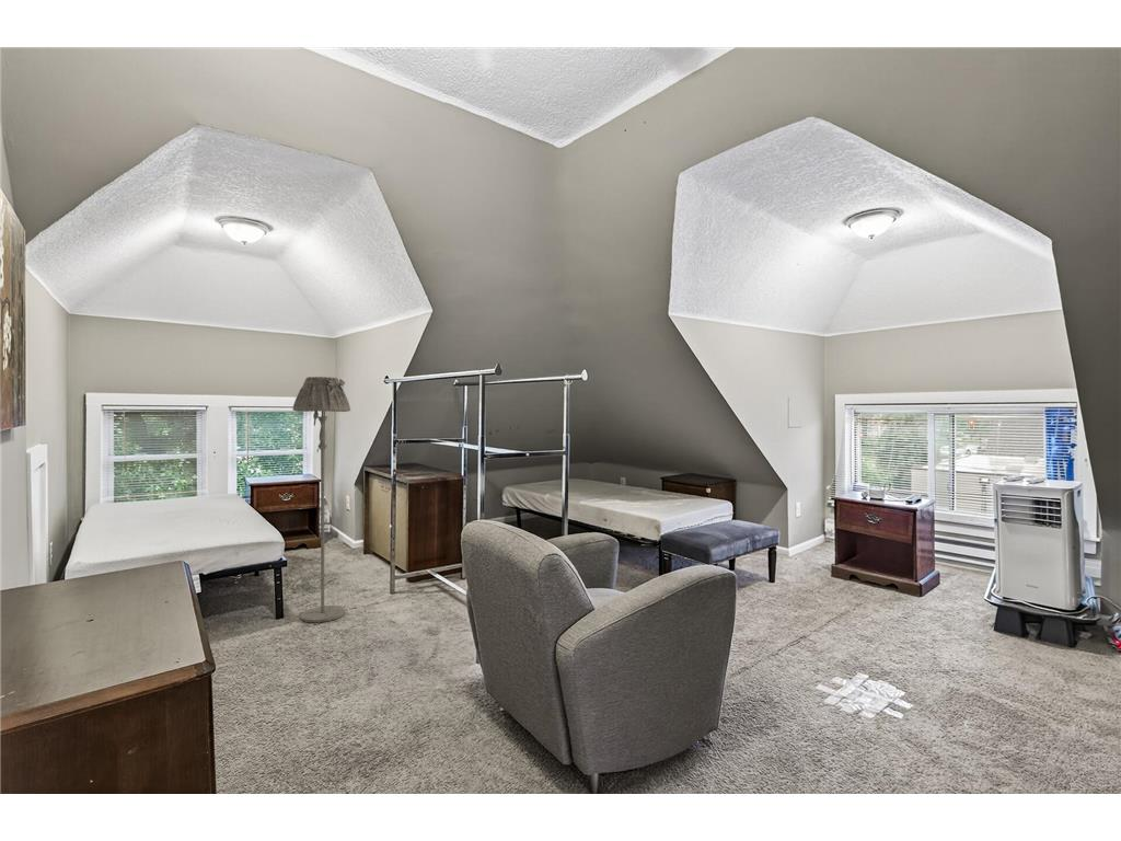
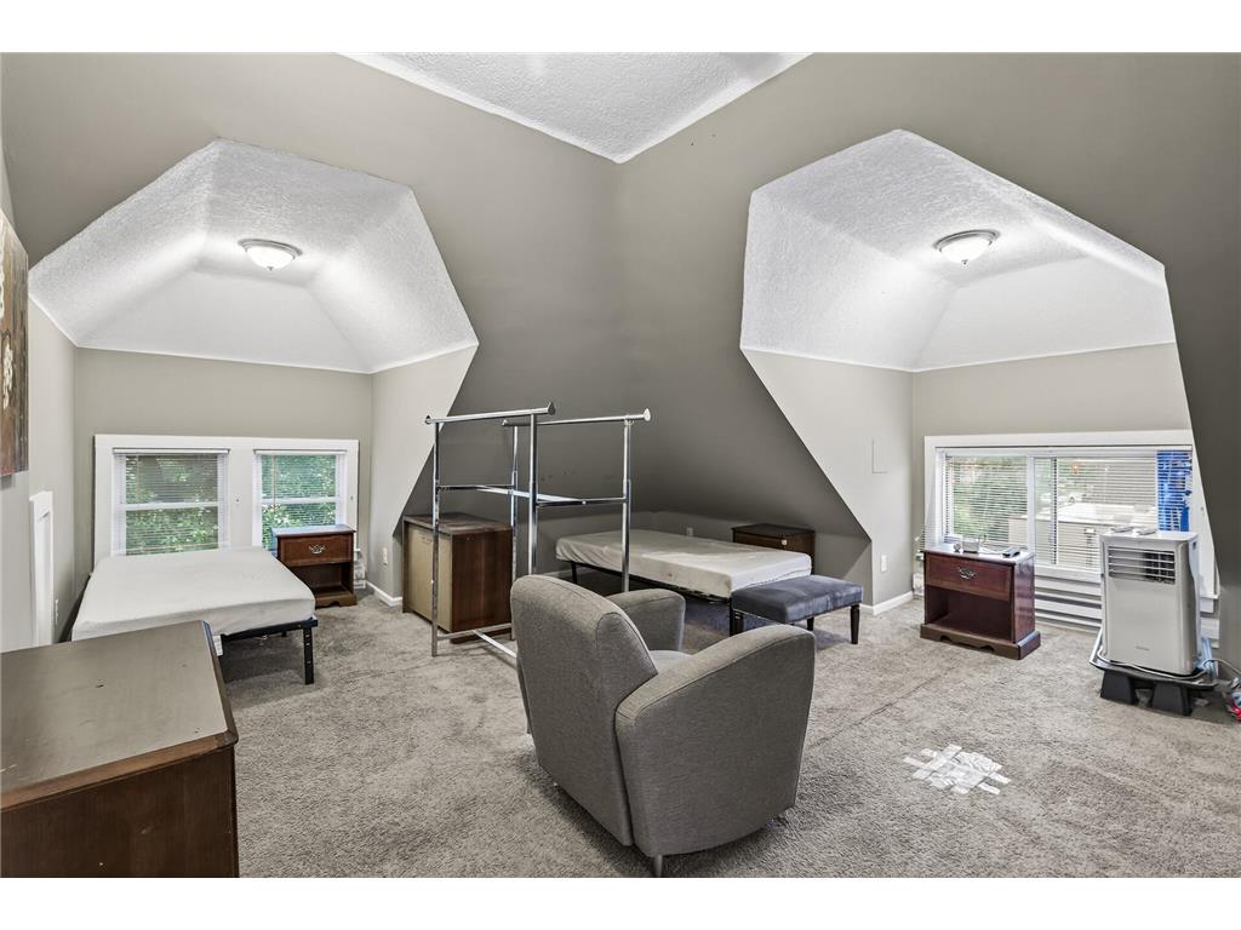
- floor lamp (322, 496)
